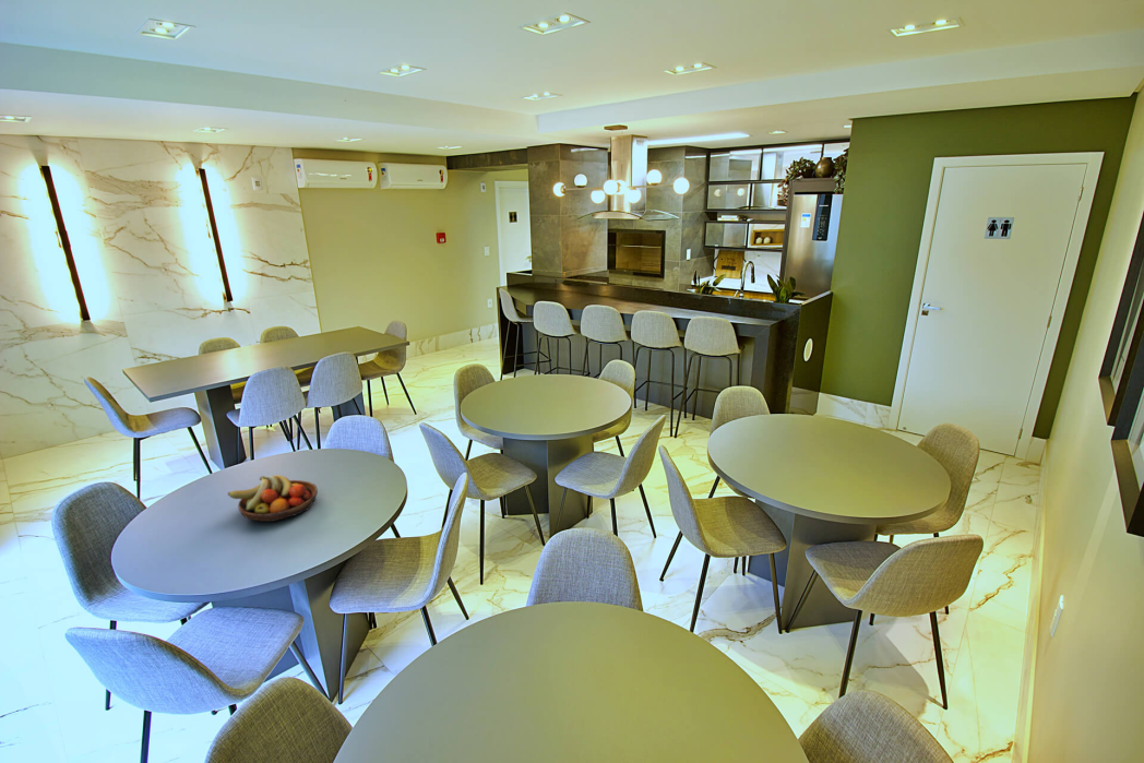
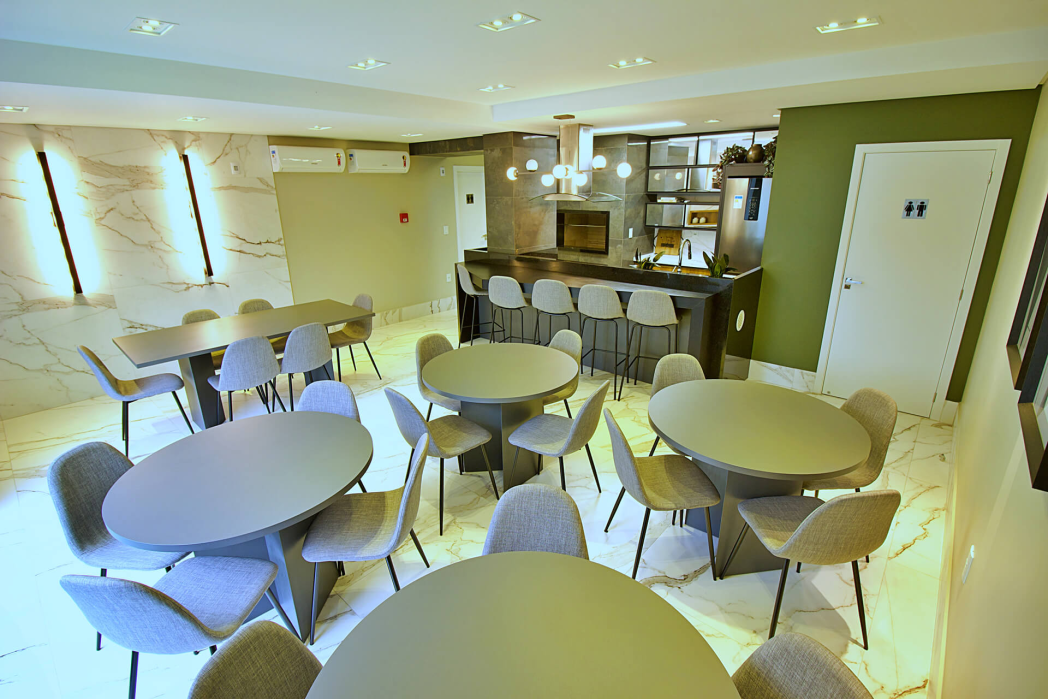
- fruit bowl (277, 493)
